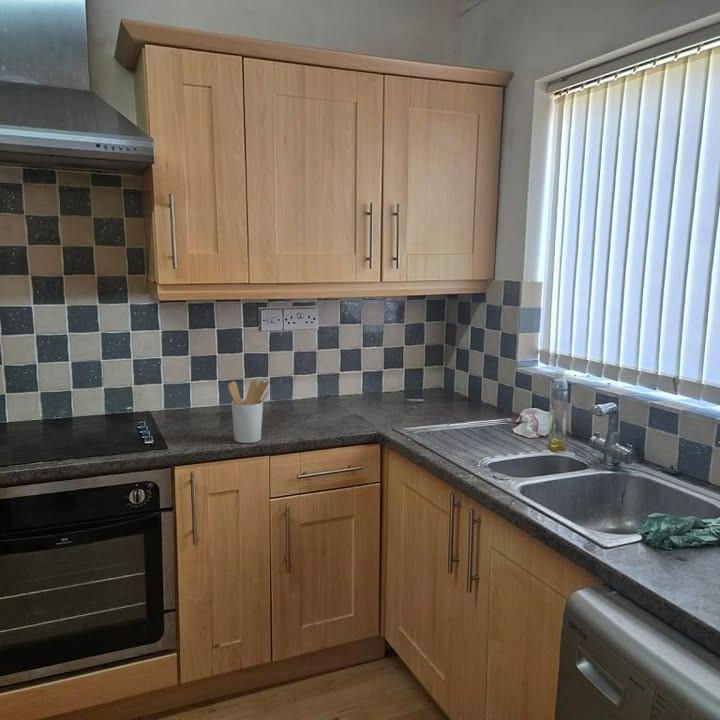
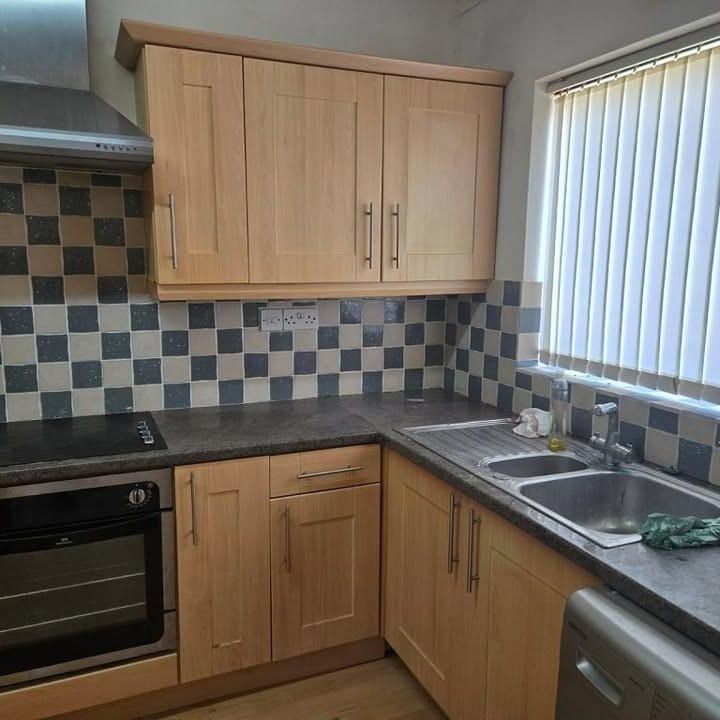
- utensil holder (251, 409)
